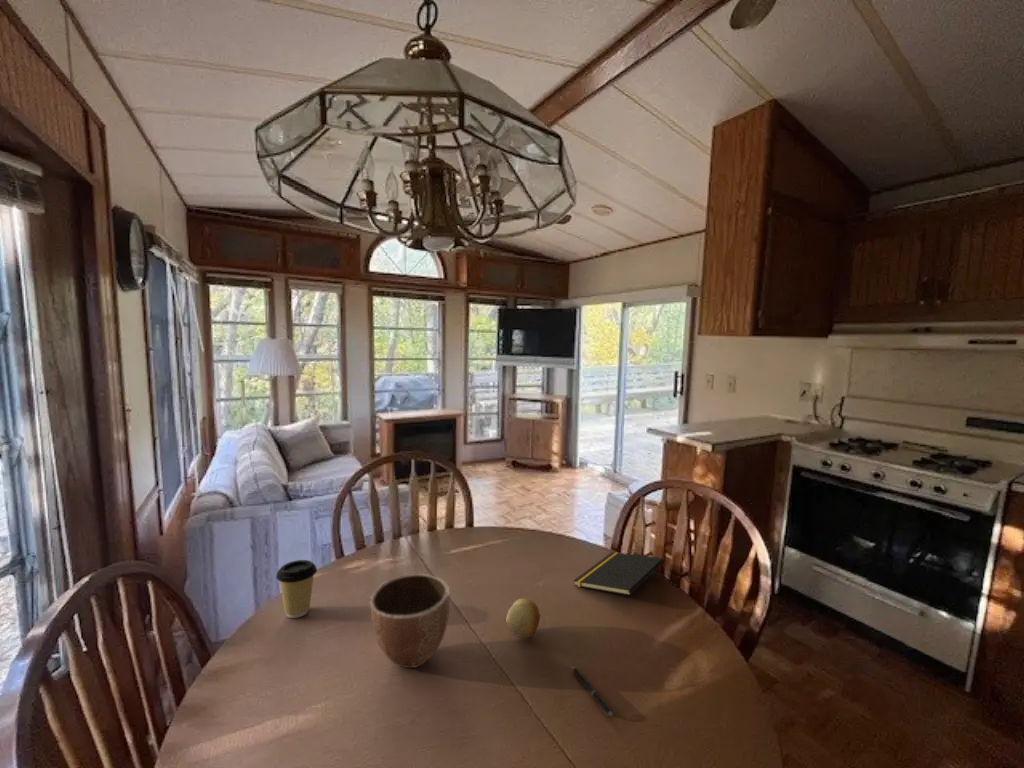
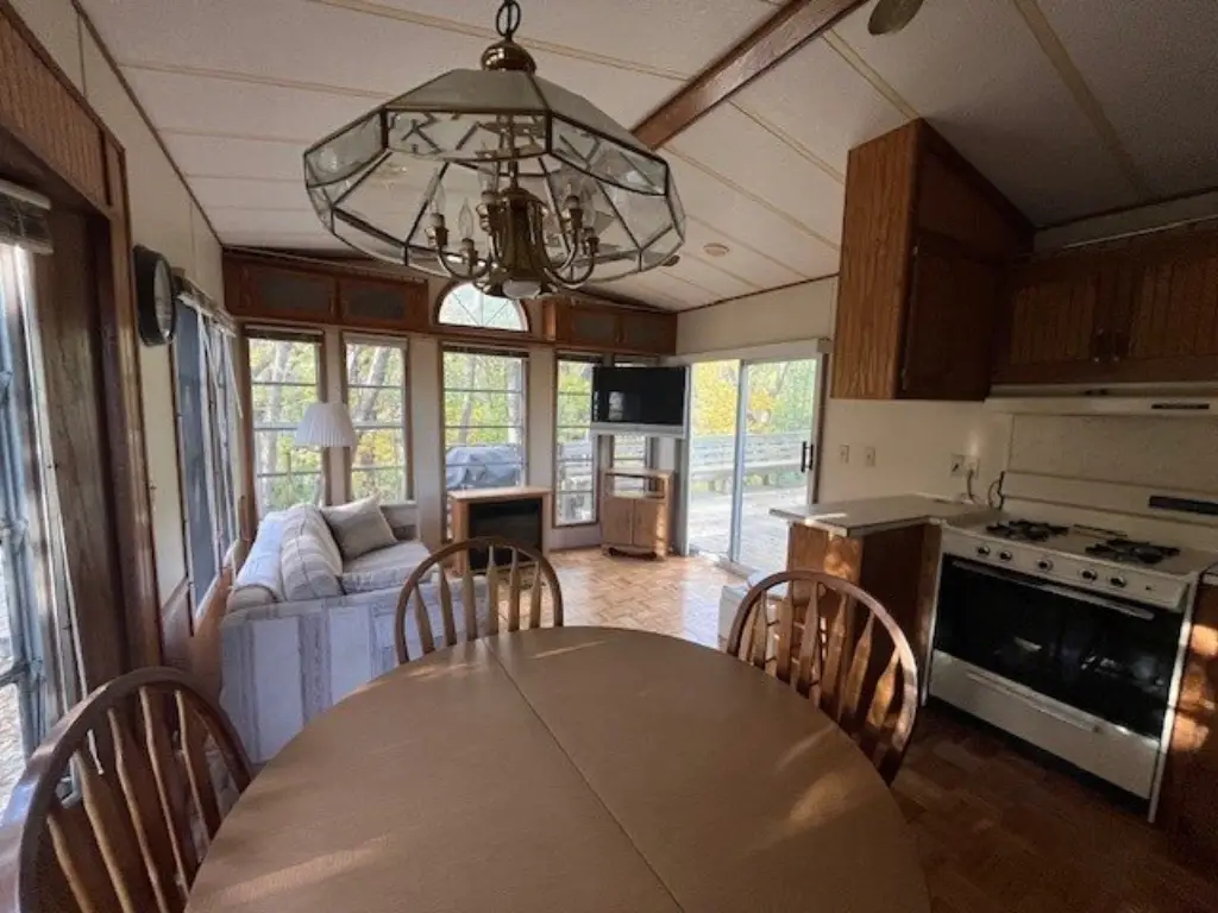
- pen (589, 688)
- decorative bowl (410, 625)
- fruit (523, 618)
- notepad (619, 571)
- coffee cup (297, 588)
